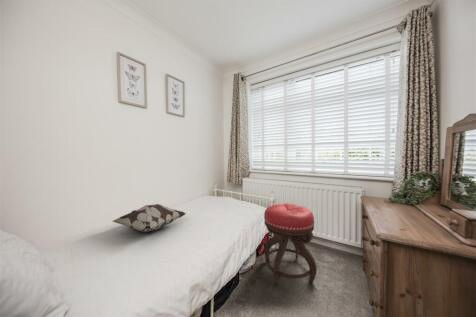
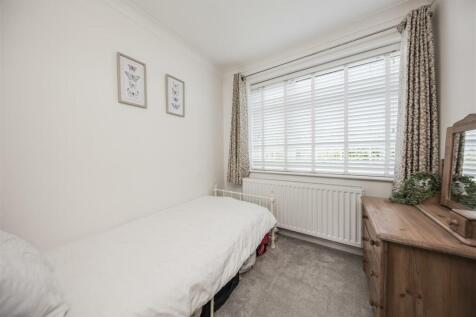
- stool (287, 239)
- decorative pillow (151, 217)
